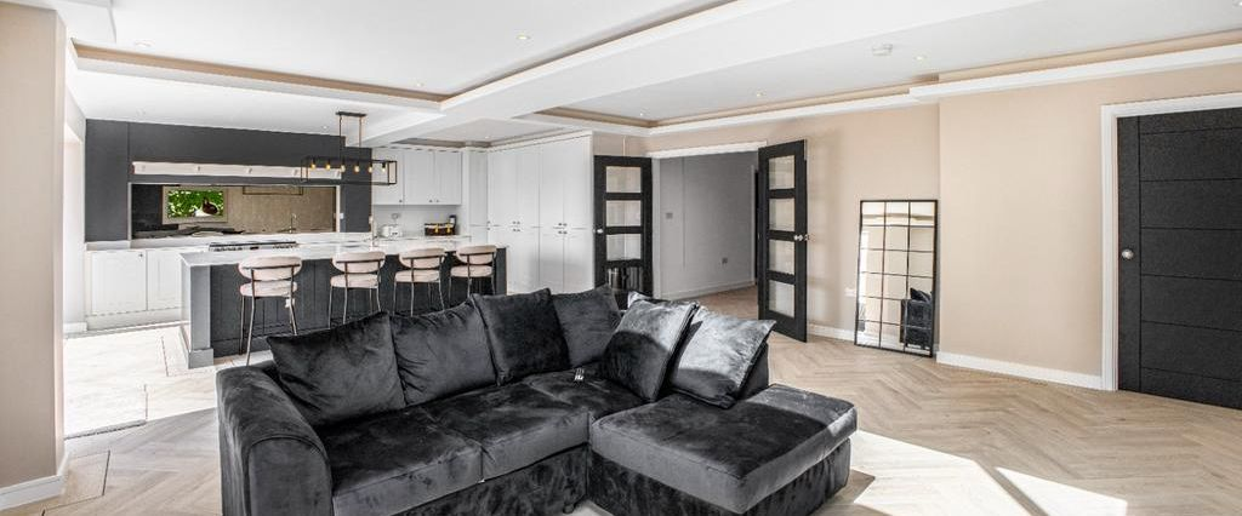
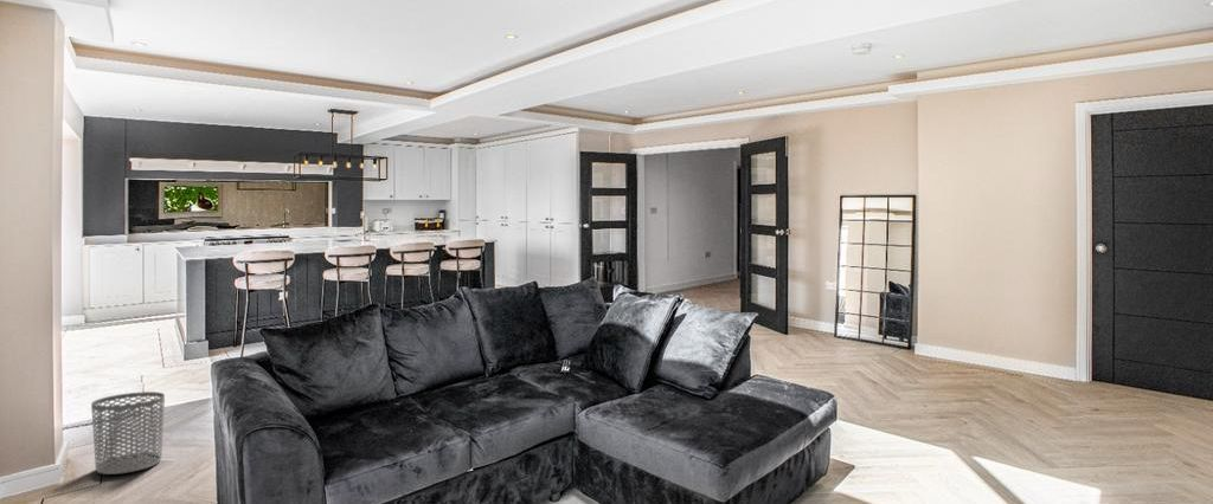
+ waste bin (129, 431)
